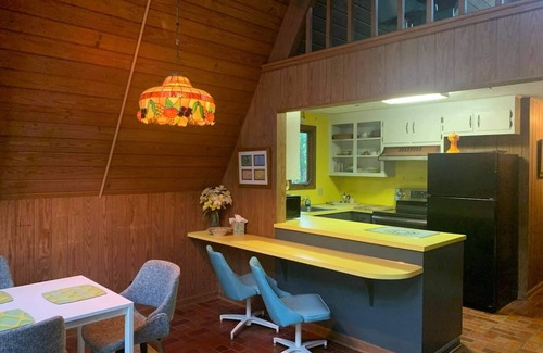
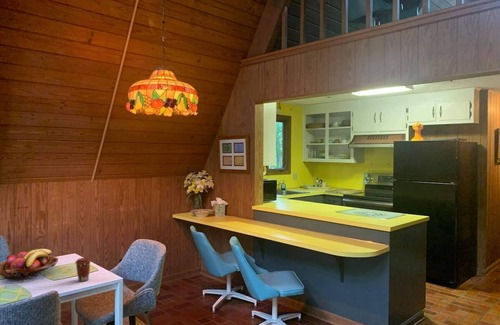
+ coffee cup (83, 269)
+ fruit basket (28, 262)
